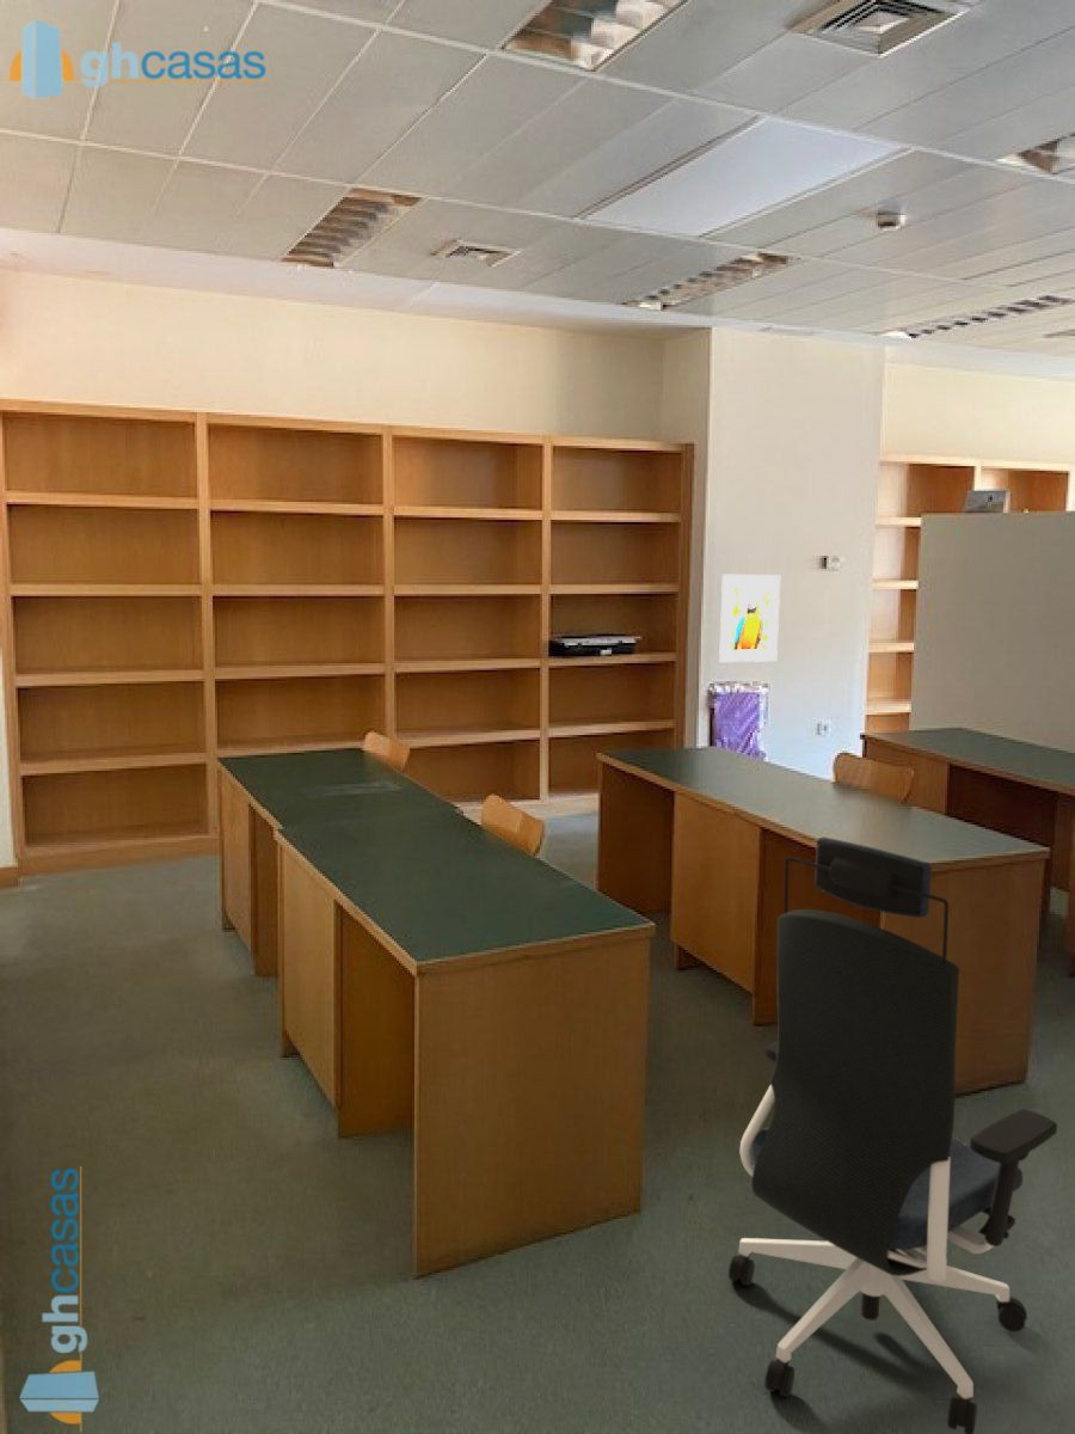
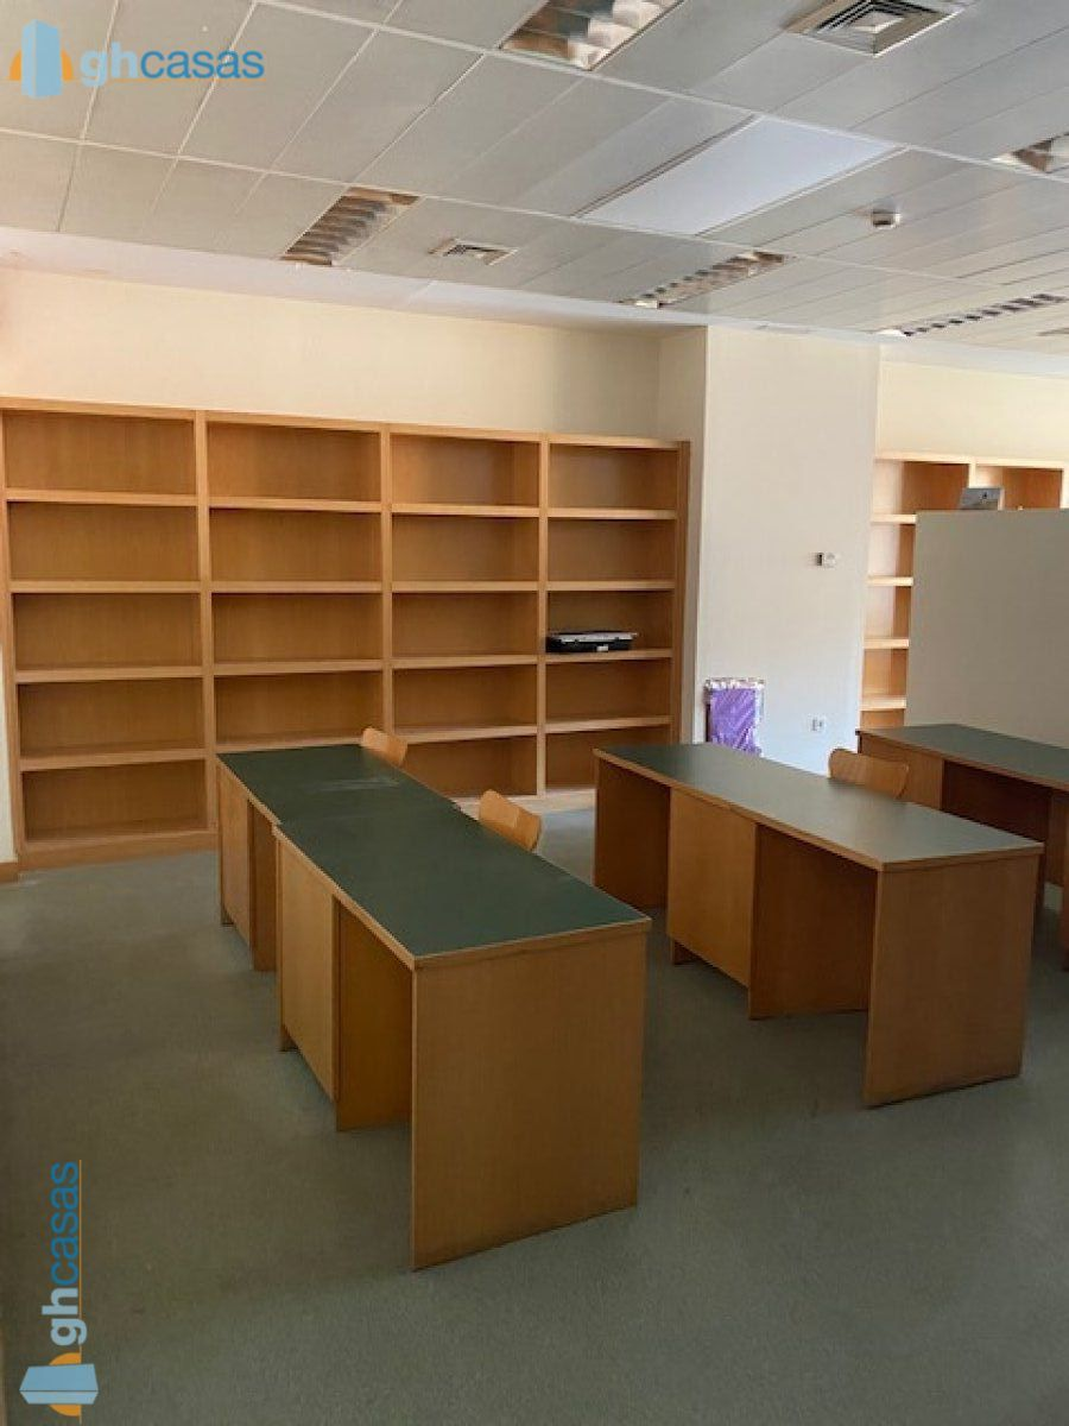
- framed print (749, 618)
- office chair (877, 1096)
